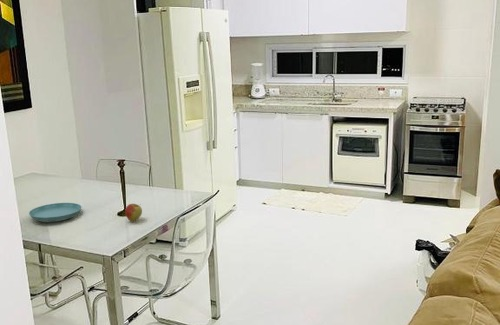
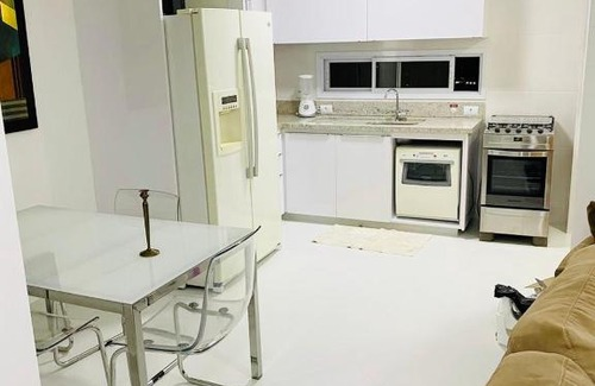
- saucer (56, 212)
- apple (133, 212)
